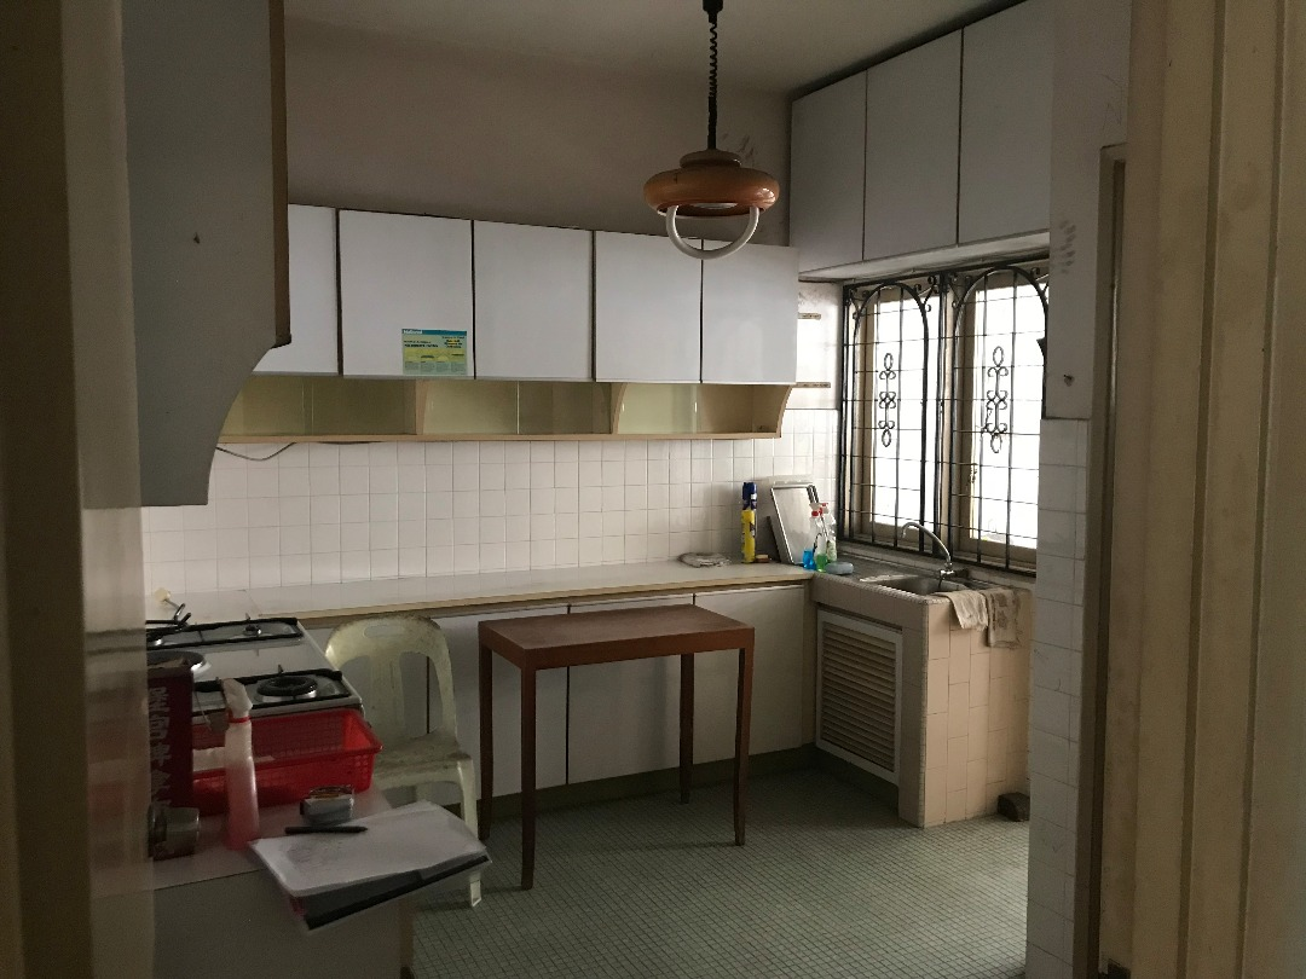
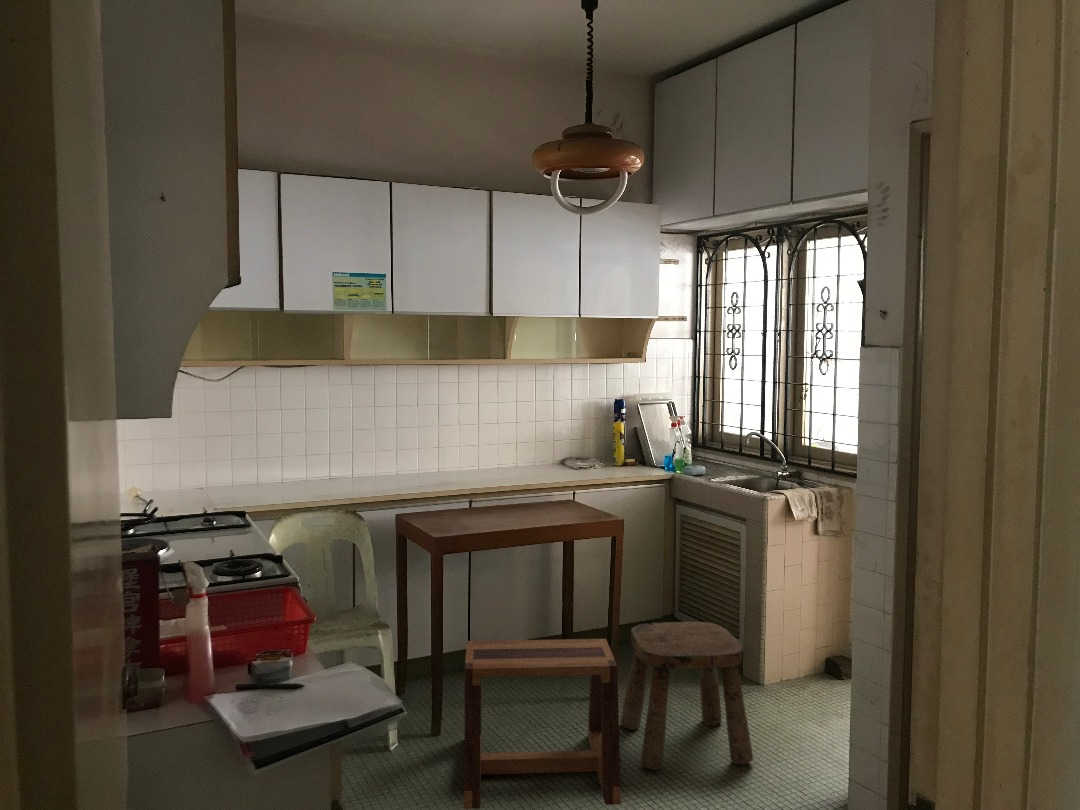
+ stool (538, 675)
+ stool (700, 690)
